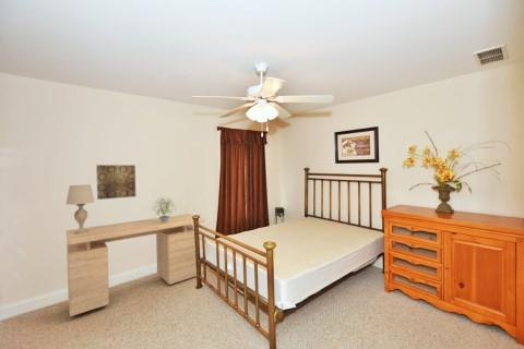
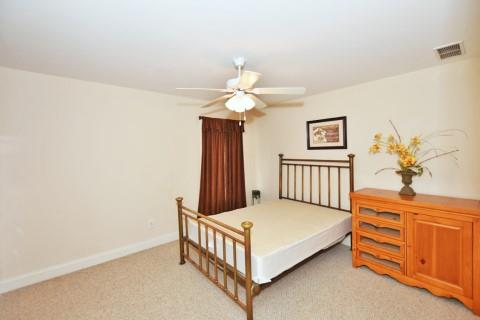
- desk (156, 250)
- potted plant (164, 208)
- wall art (117, 181)
- table lamp (81, 208)
